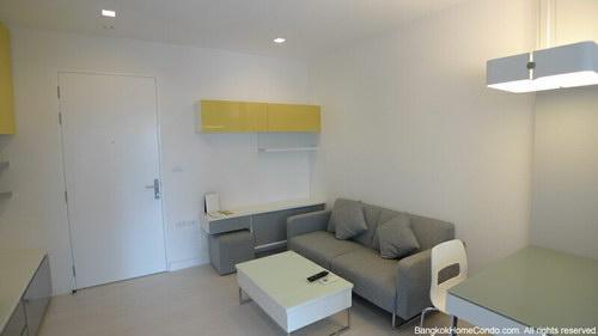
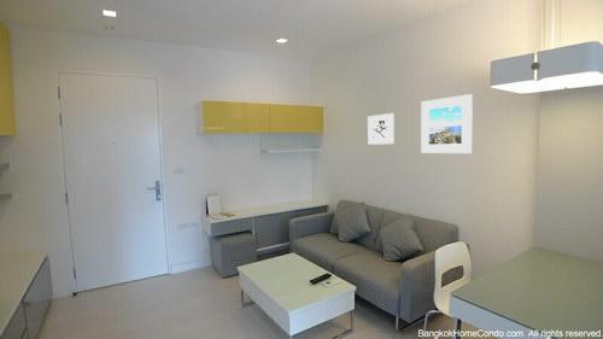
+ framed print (380, 129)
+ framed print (444, 125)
